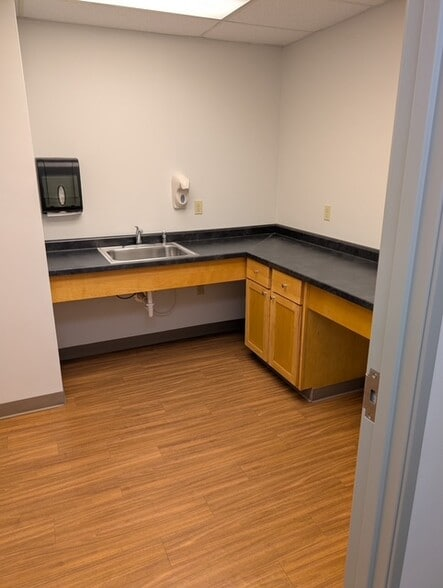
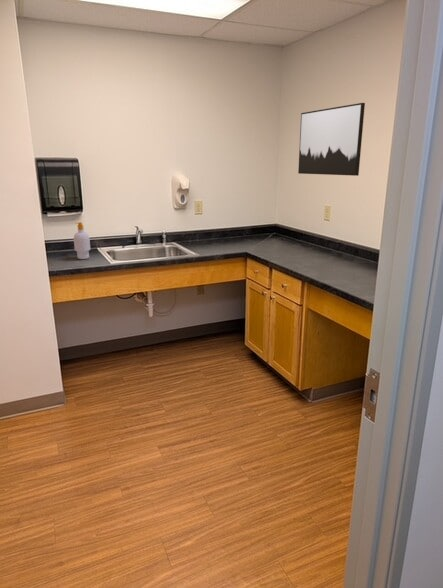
+ wall art (327, 142)
+ soap bottle (81, 240)
